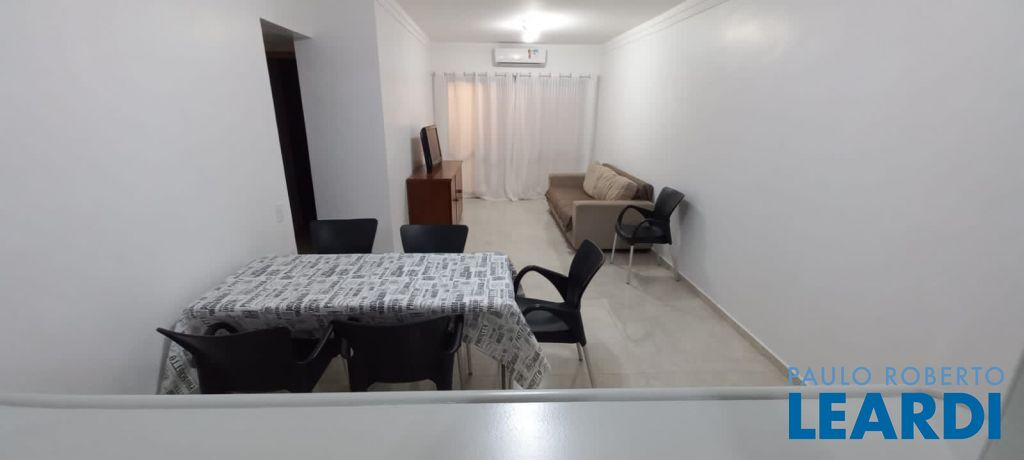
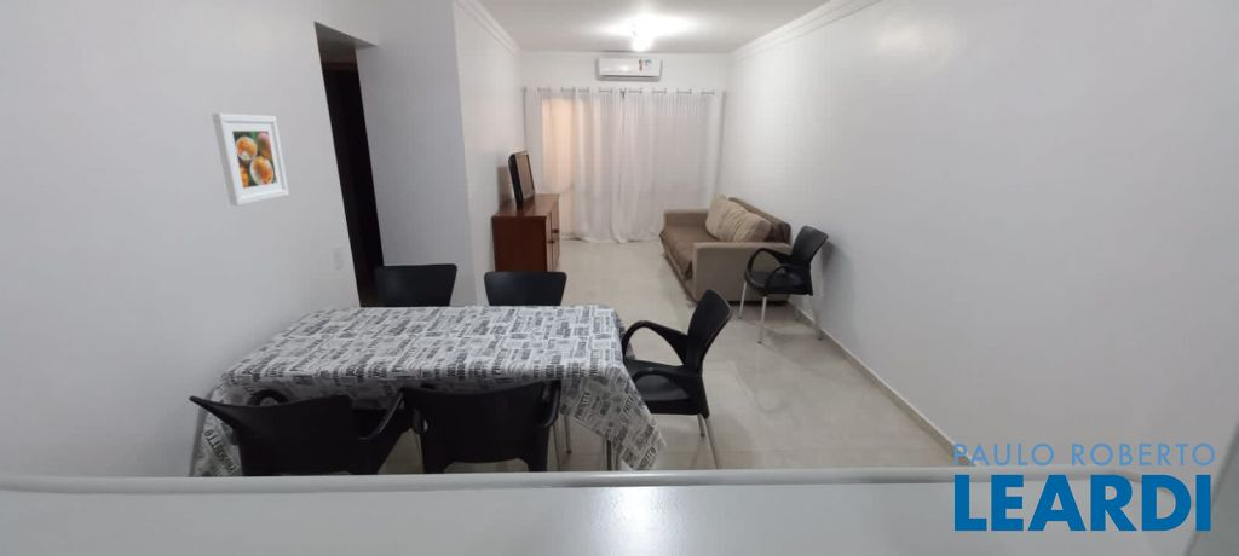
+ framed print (254, 158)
